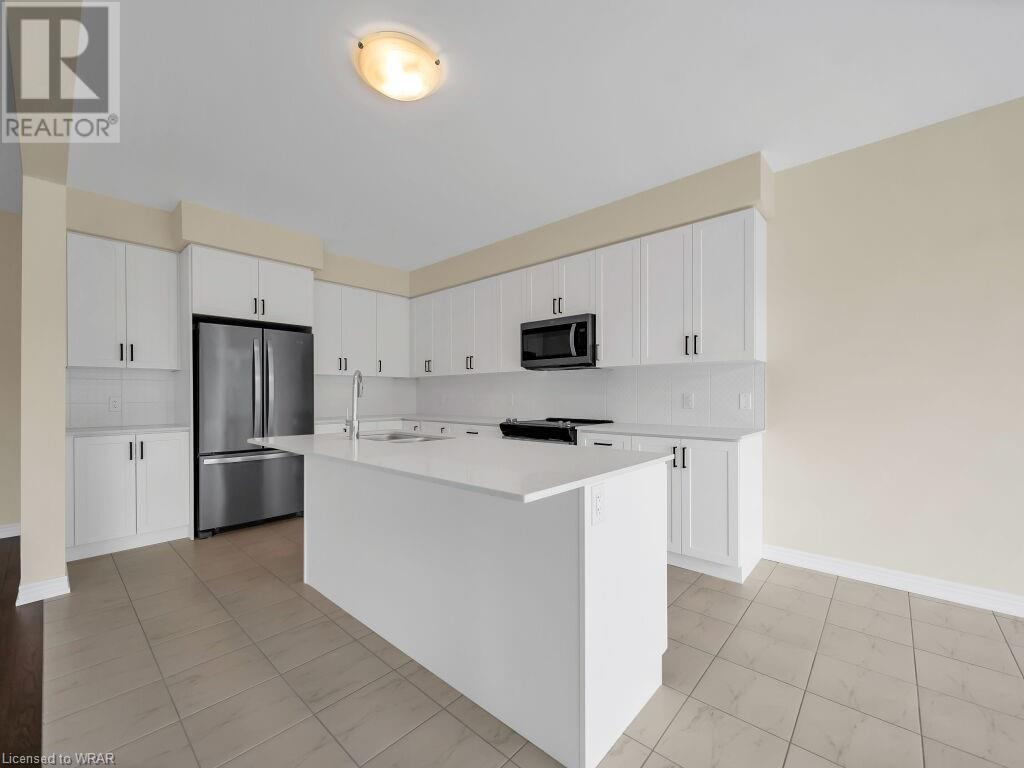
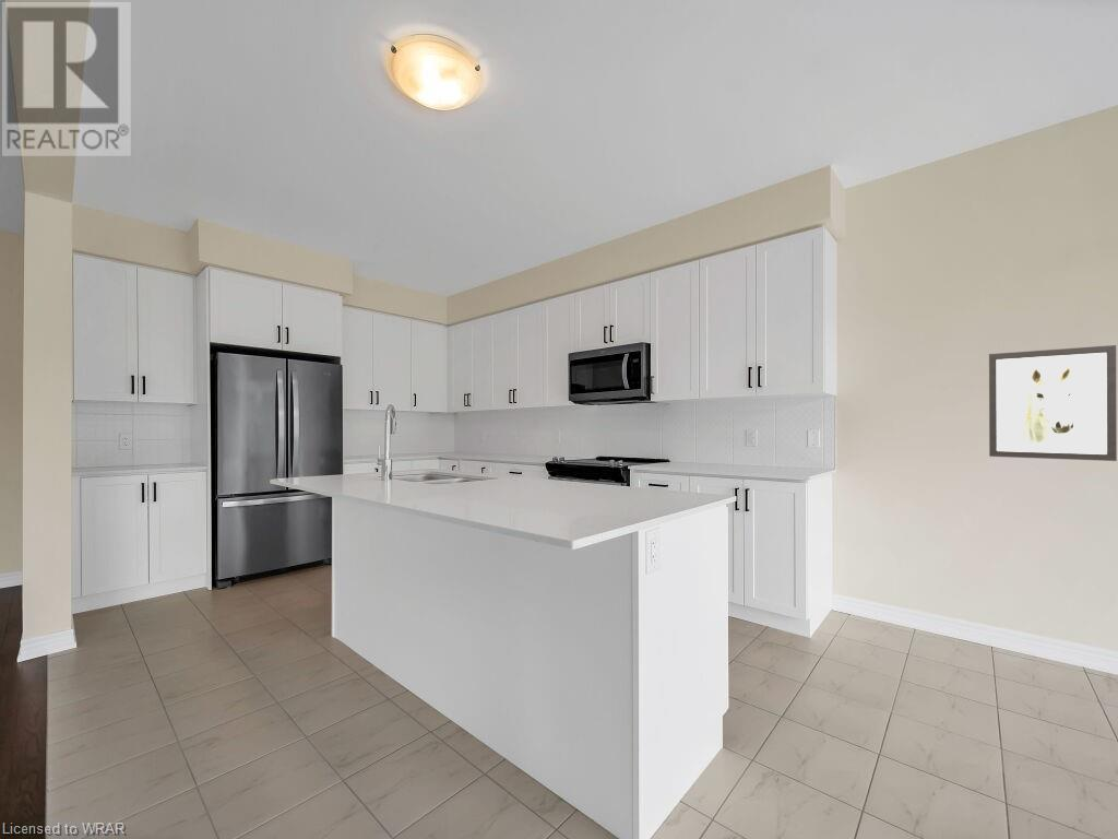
+ wall art (1048, 404)
